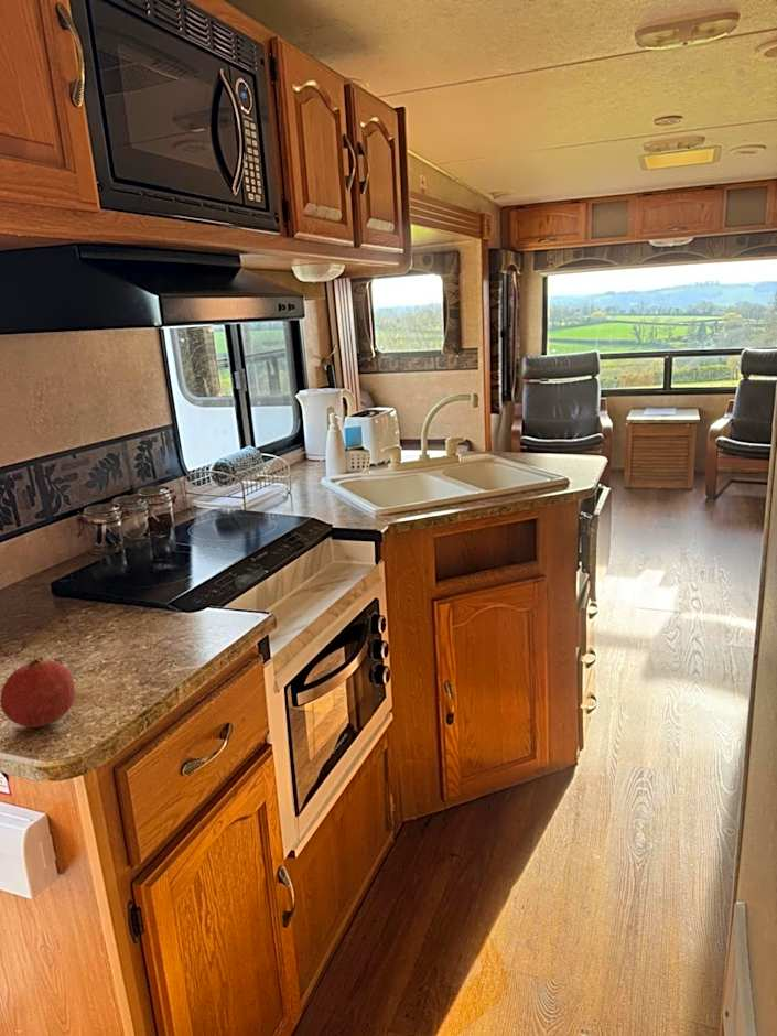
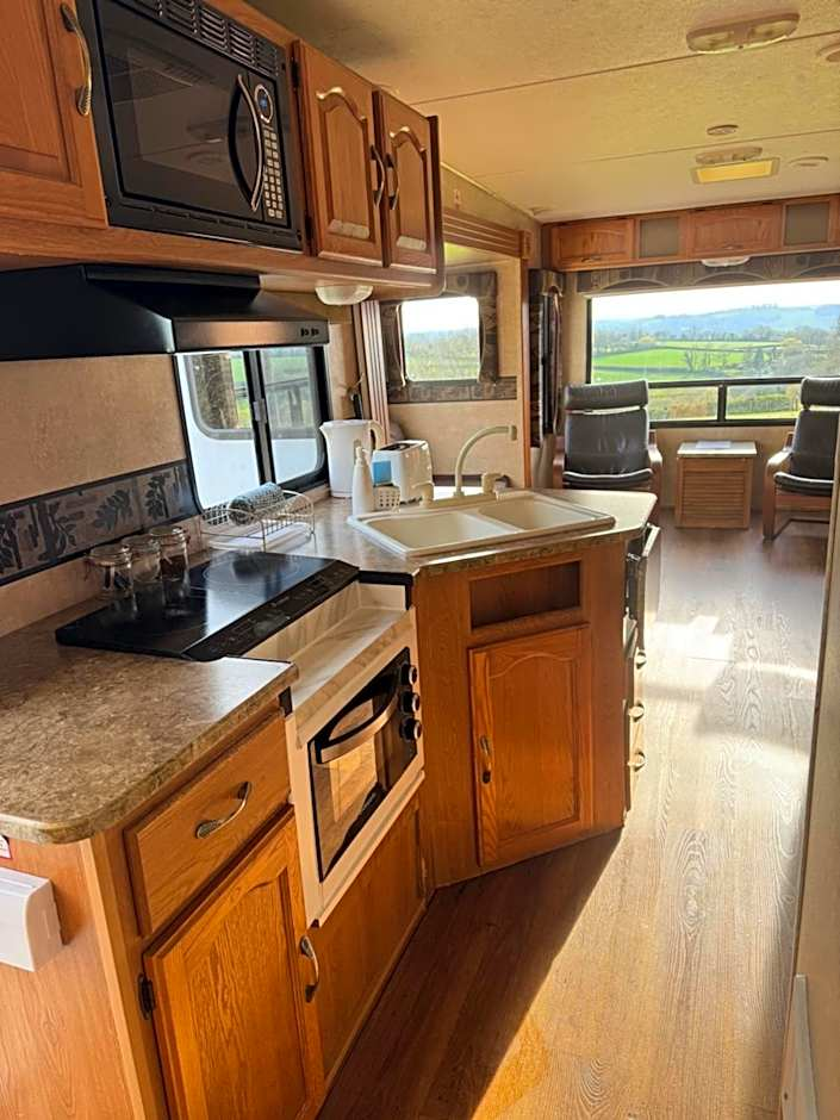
- fruit (39, 690)
